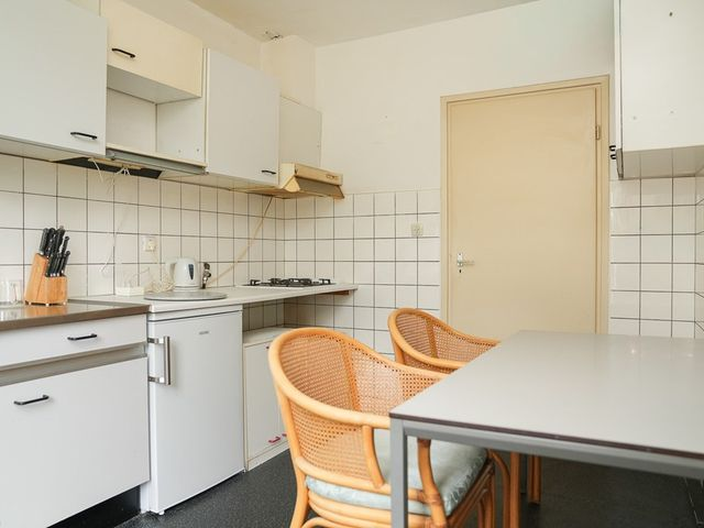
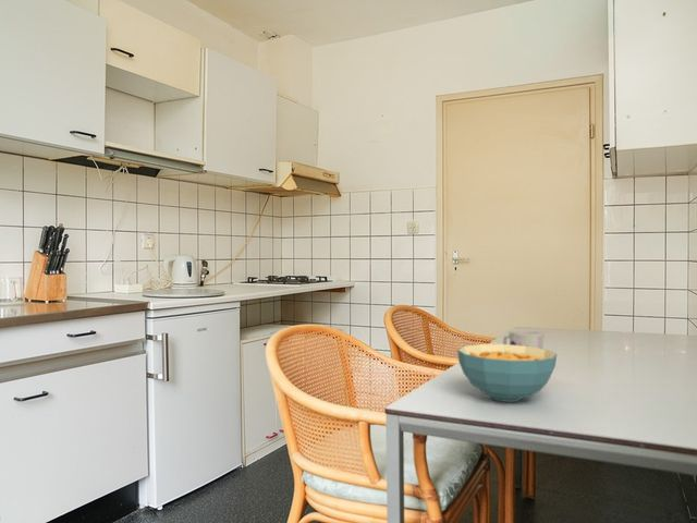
+ mug (524, 345)
+ cereal bowl (505, 375)
